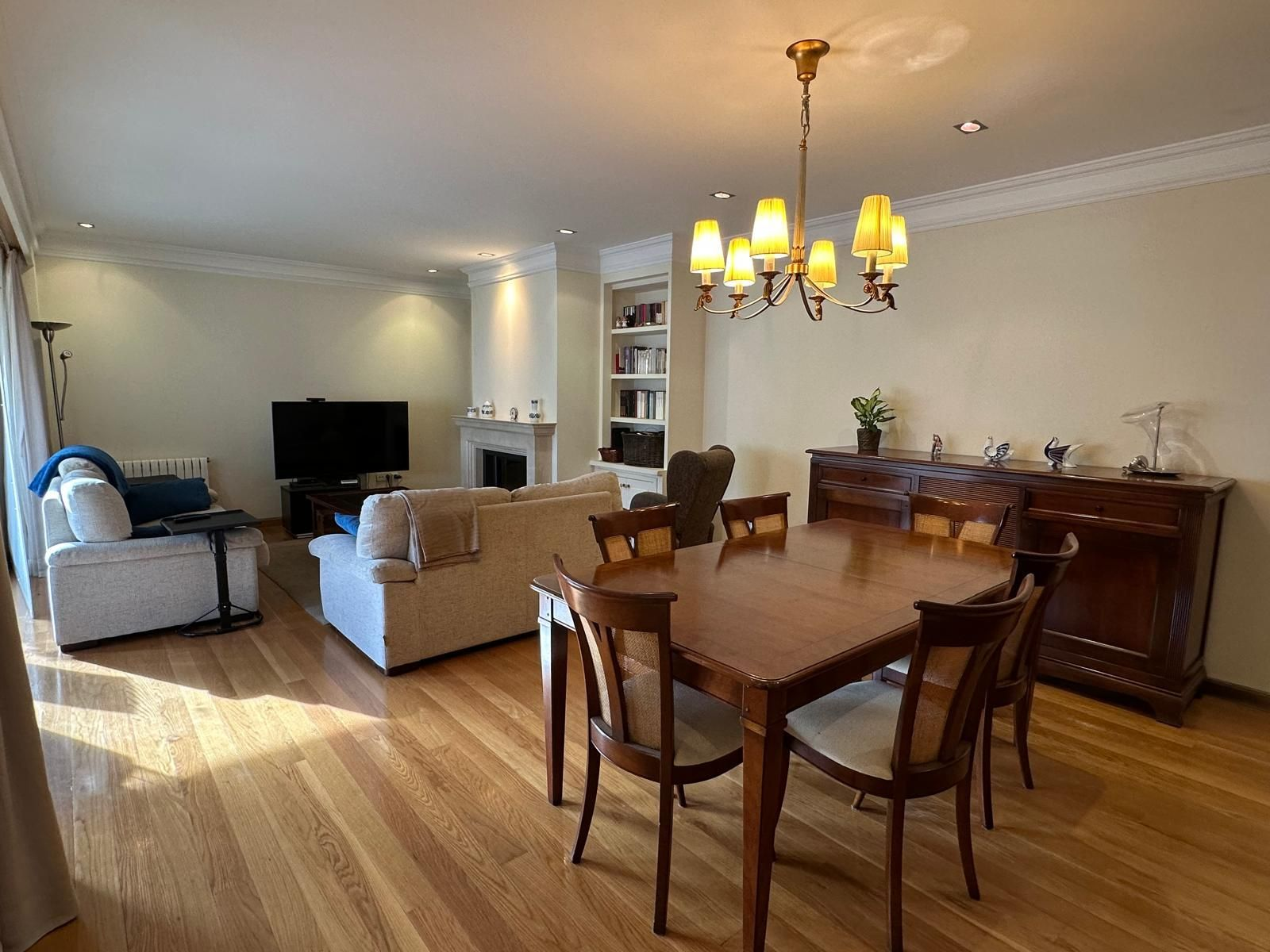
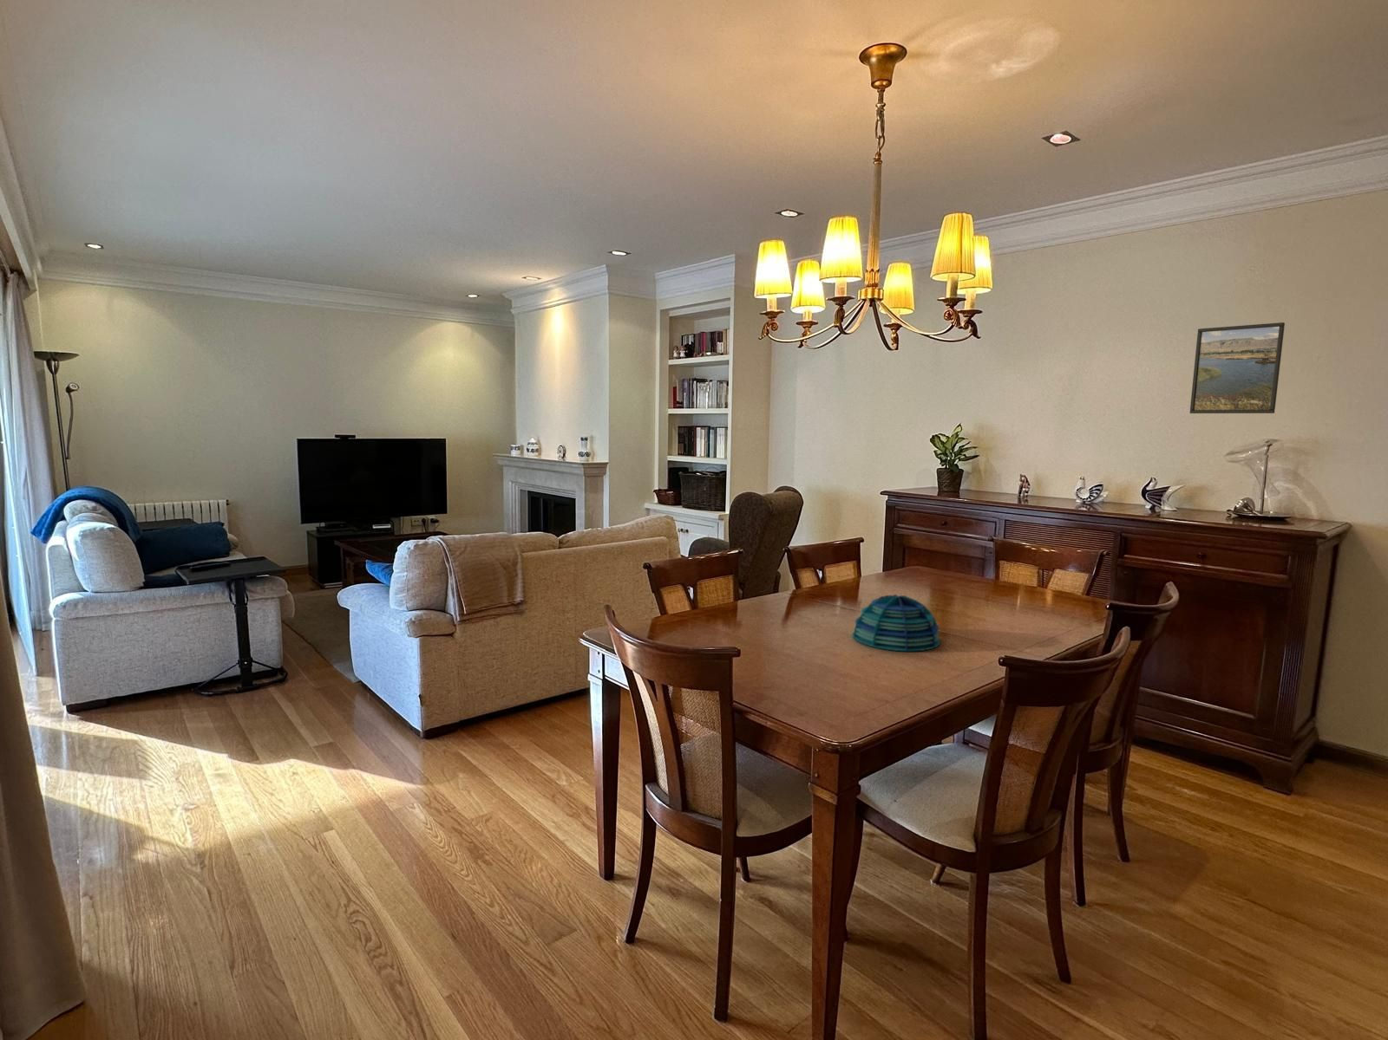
+ decorative bowl (896, 617)
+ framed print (1235, 369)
